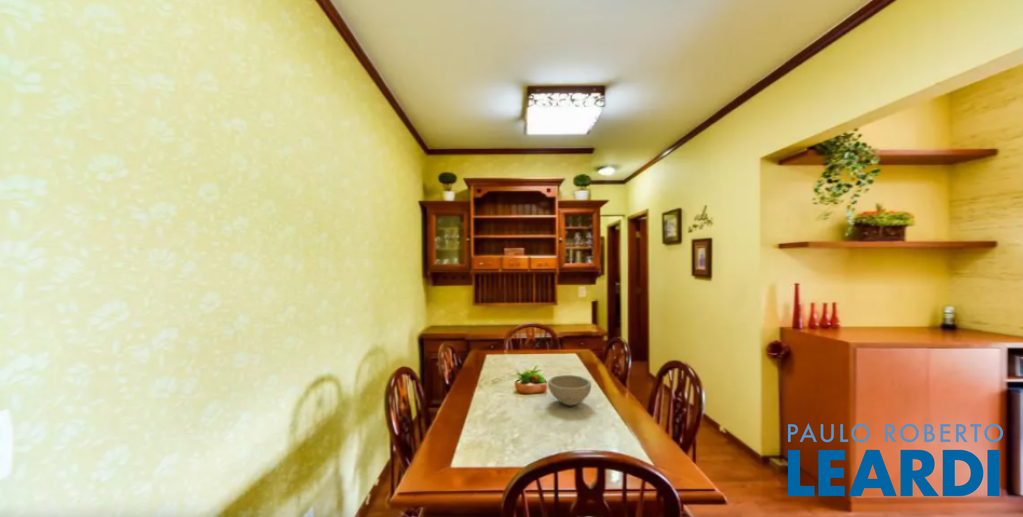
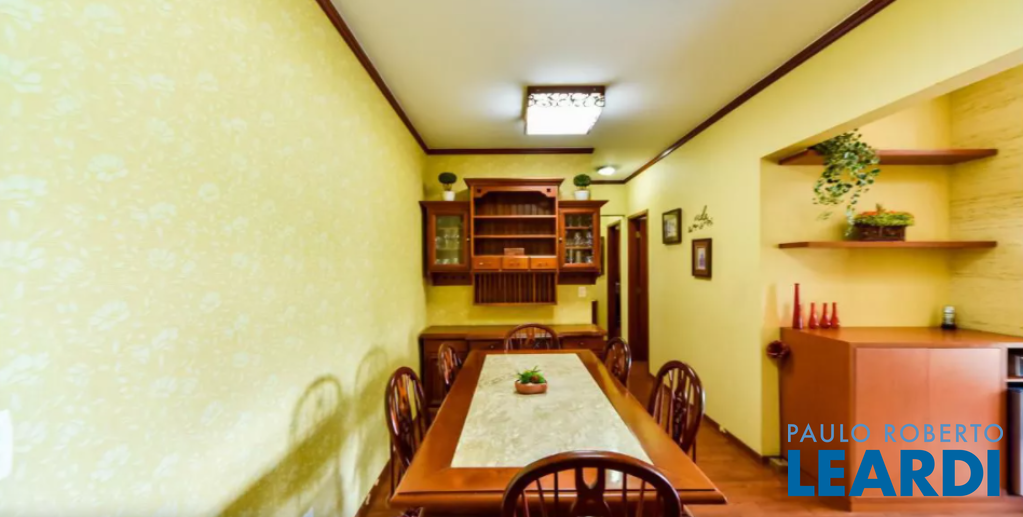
- bowl (569, 392)
